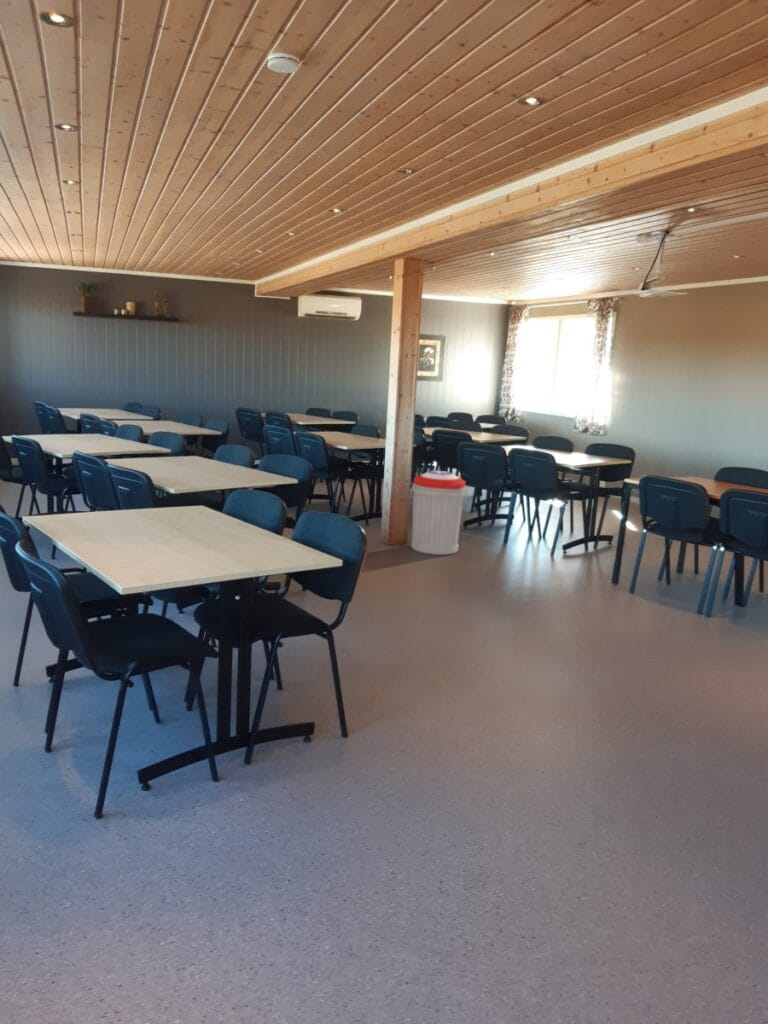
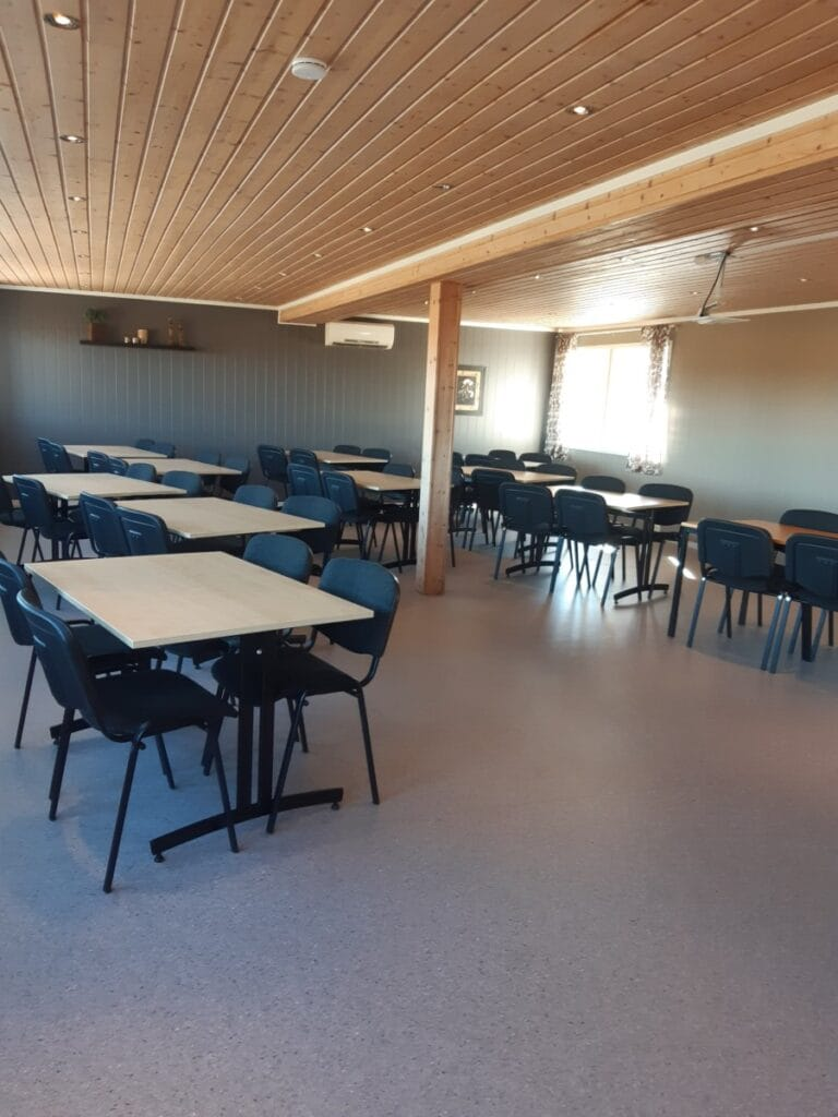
- trash can (437, 510)
